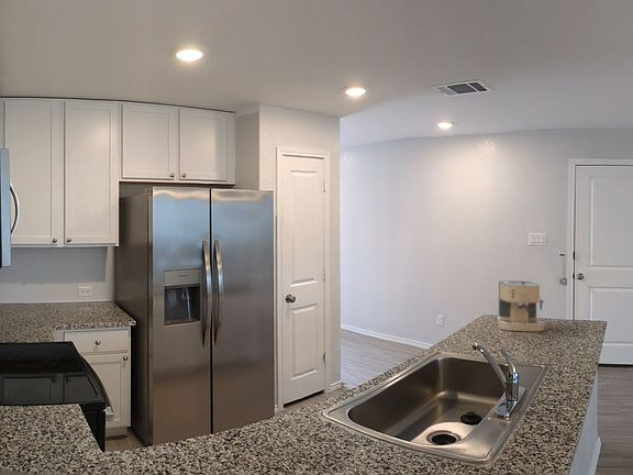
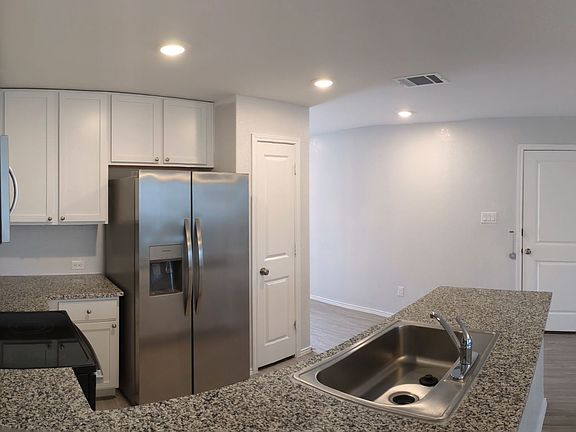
- coffee maker (520, 303)
